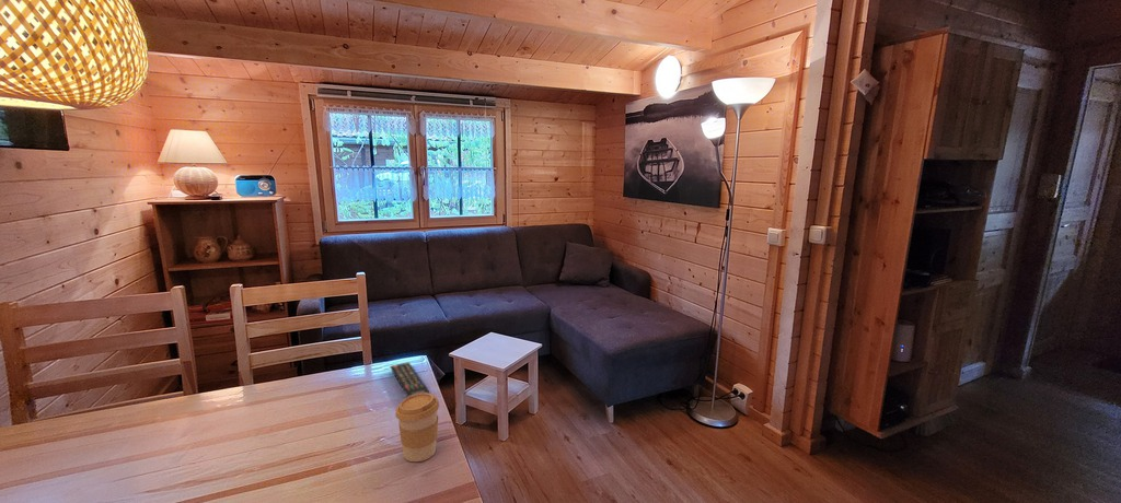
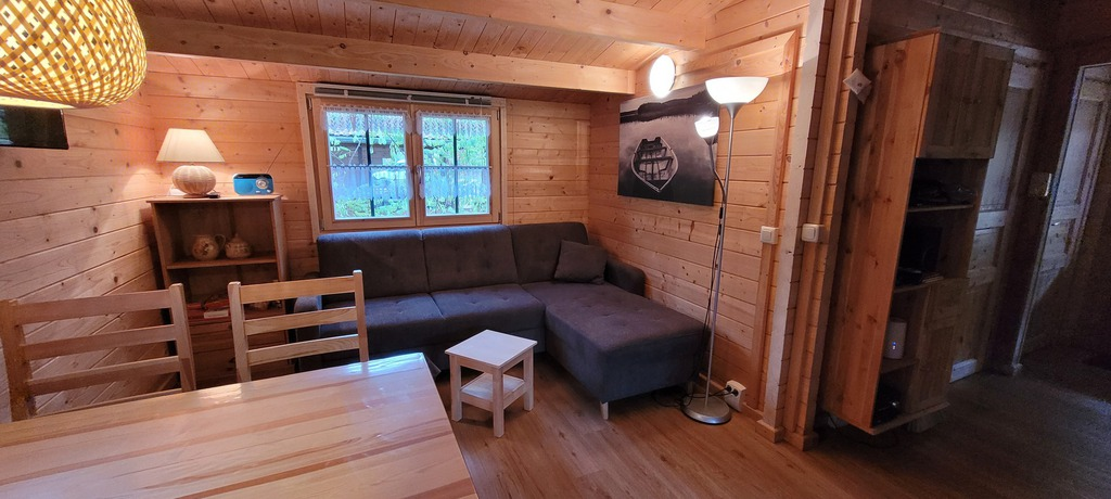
- remote control (408, 379)
- coffee cup (418, 425)
